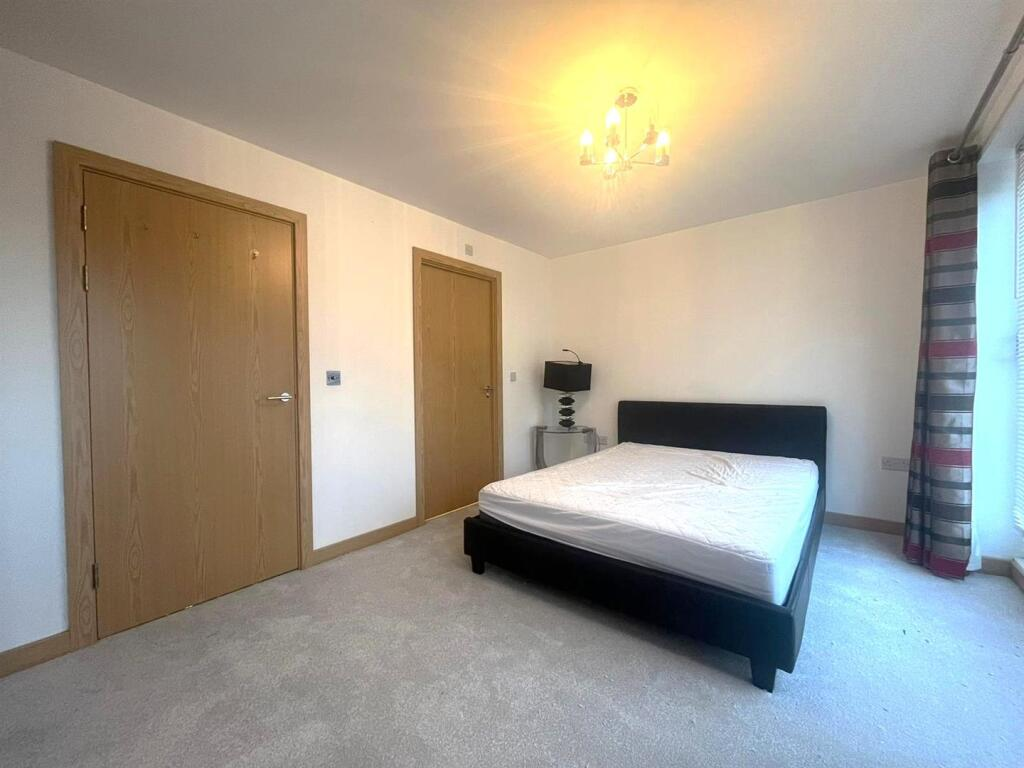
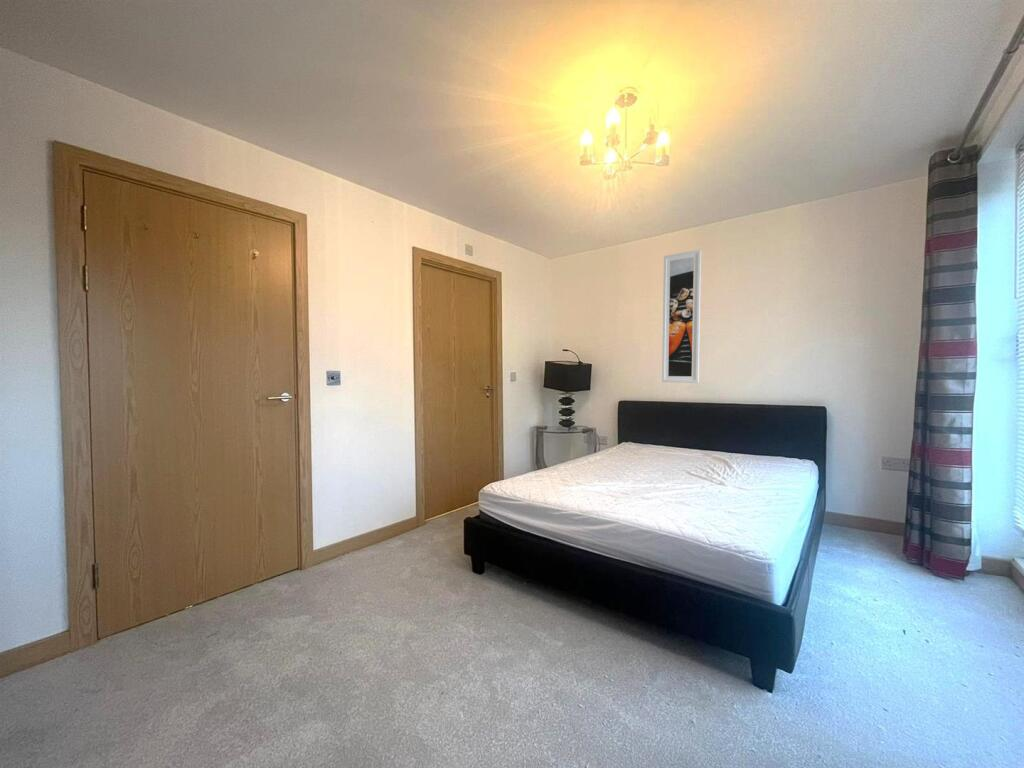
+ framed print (681, 318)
